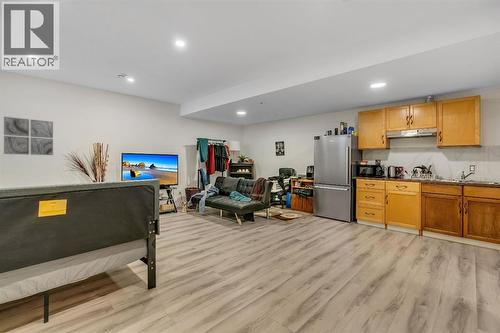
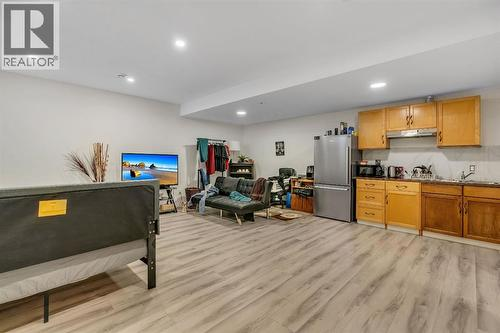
- wall art (30, 136)
